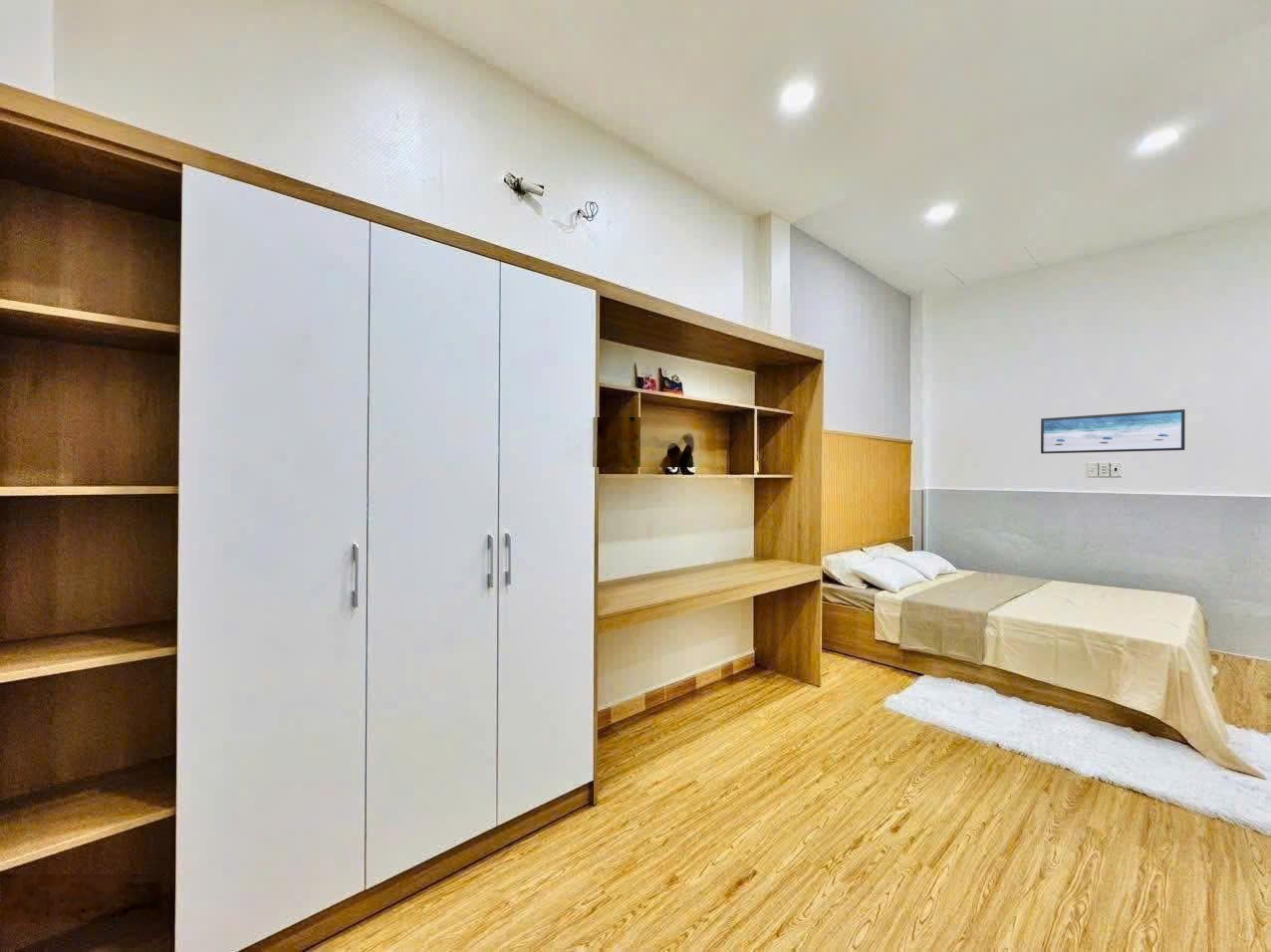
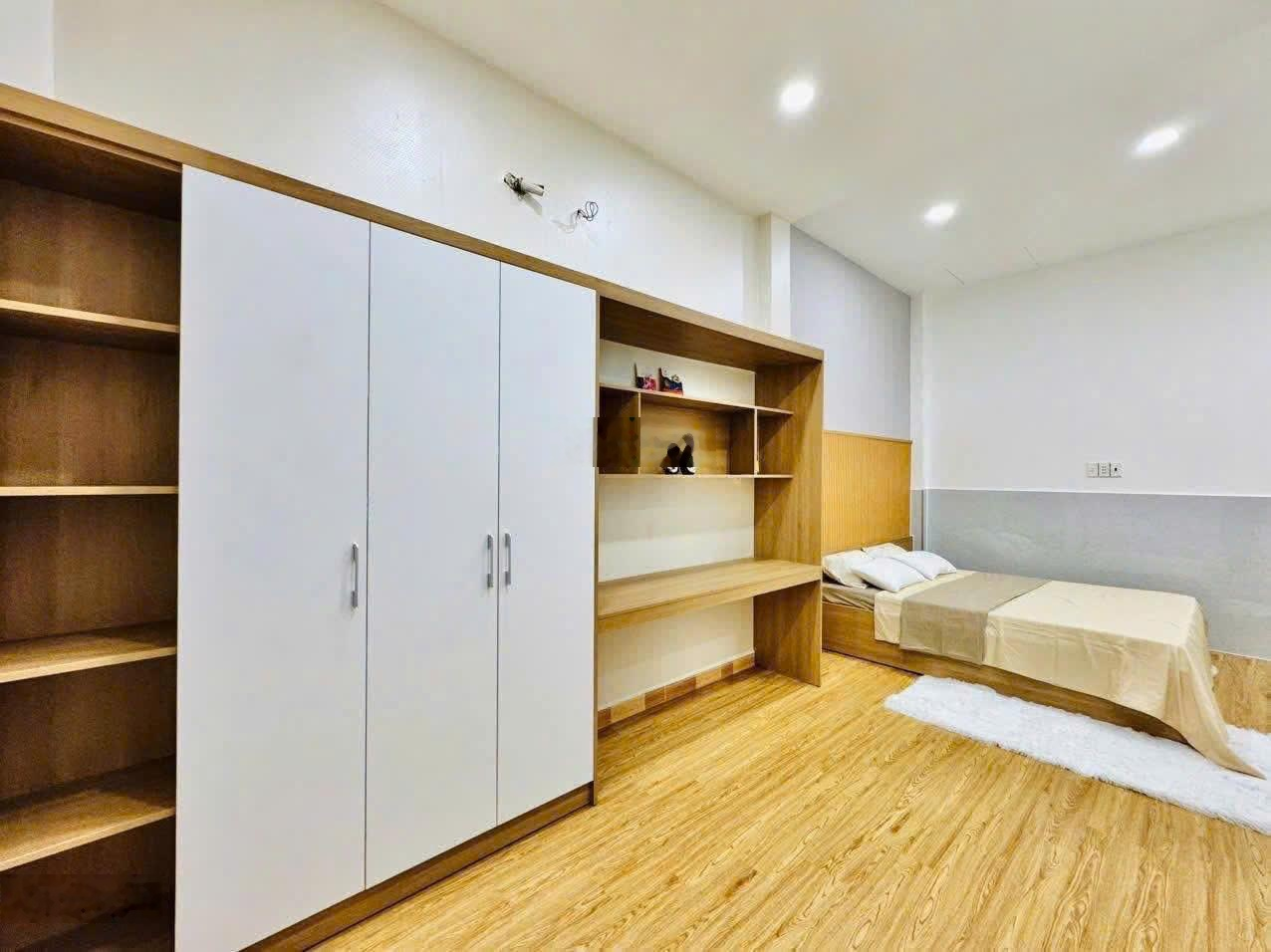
- wall art (1107, 433)
